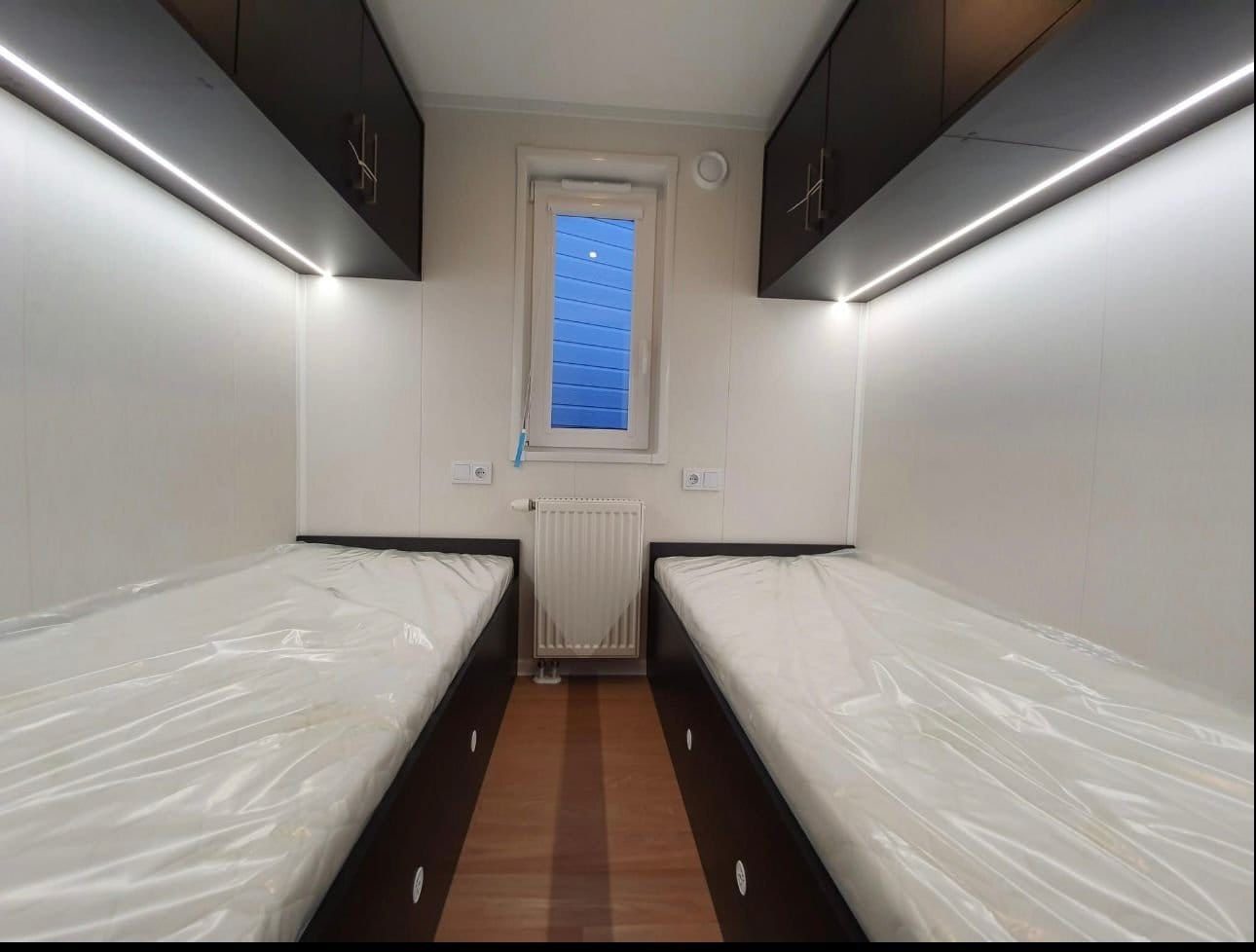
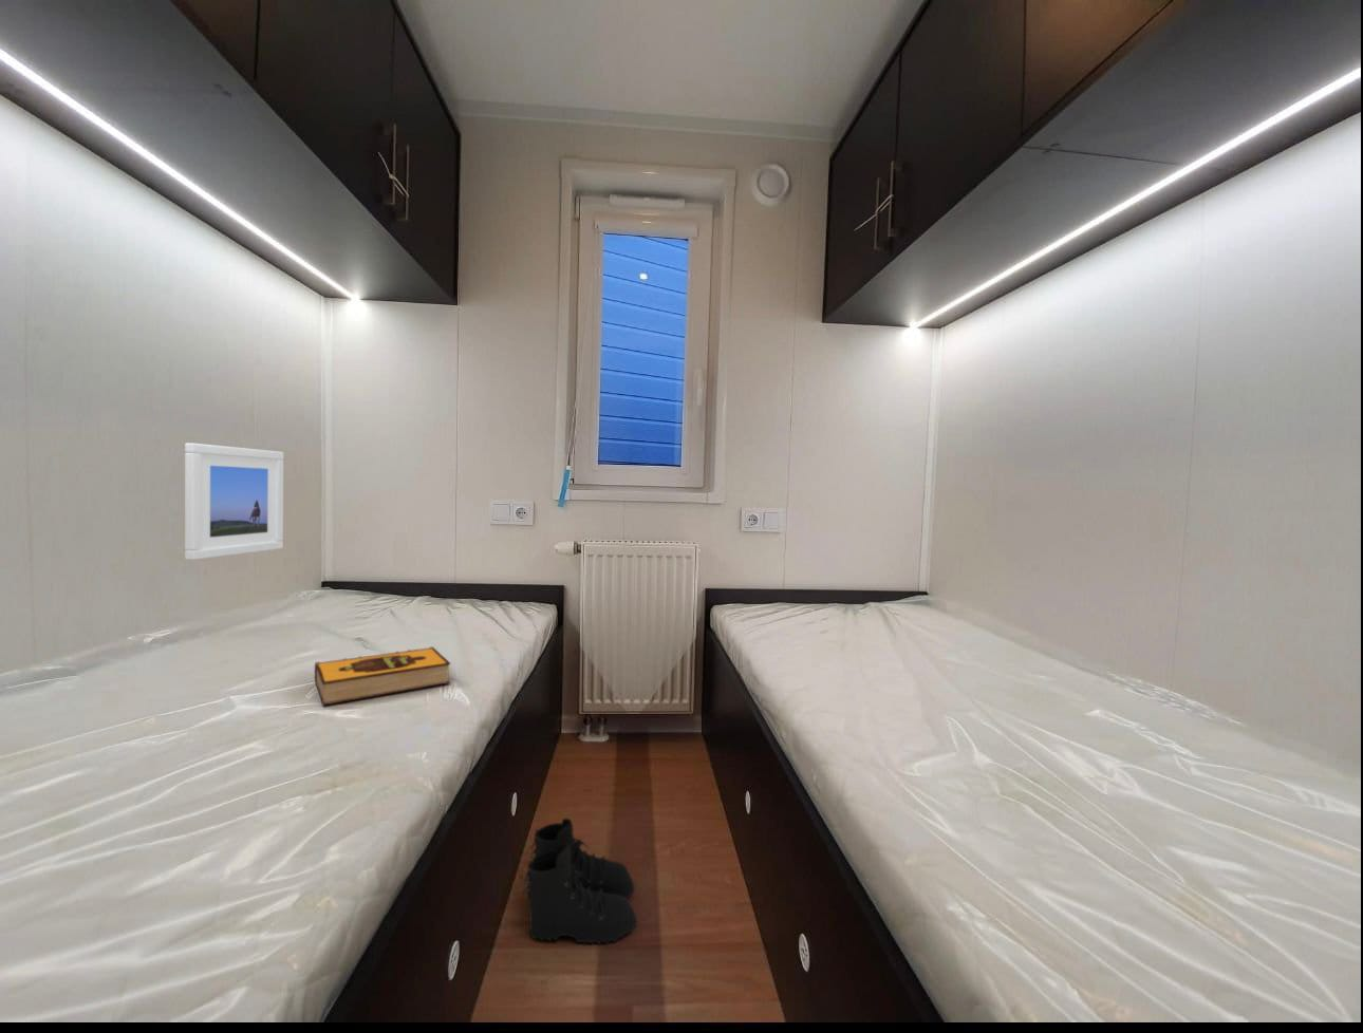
+ boots (582, 871)
+ hardback book (382, 672)
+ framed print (239, 500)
